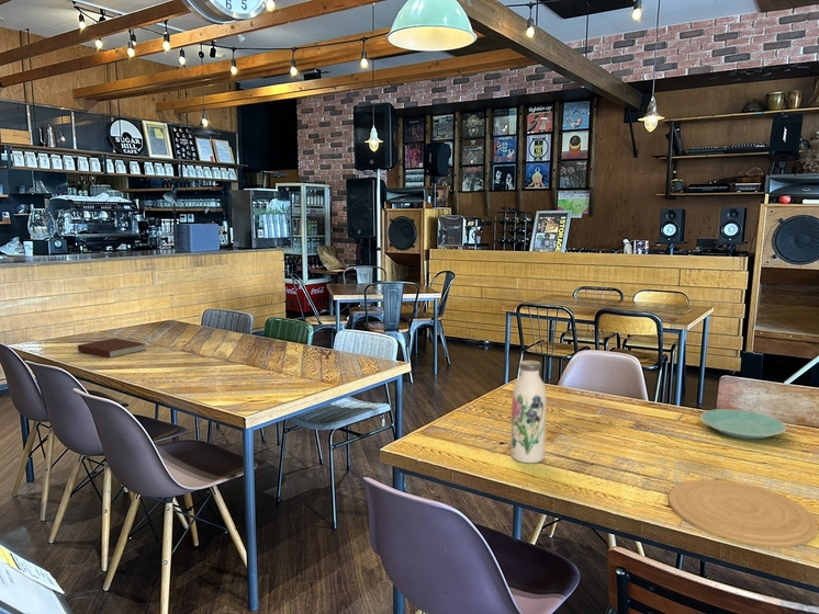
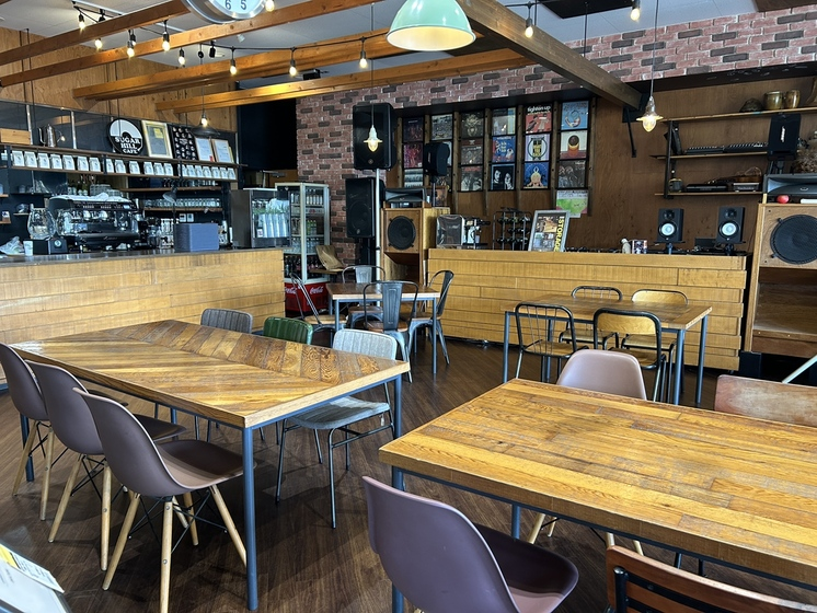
- plate (739, 509)
- plate (741, 424)
- water bottle (528, 410)
- notebook (112, 348)
